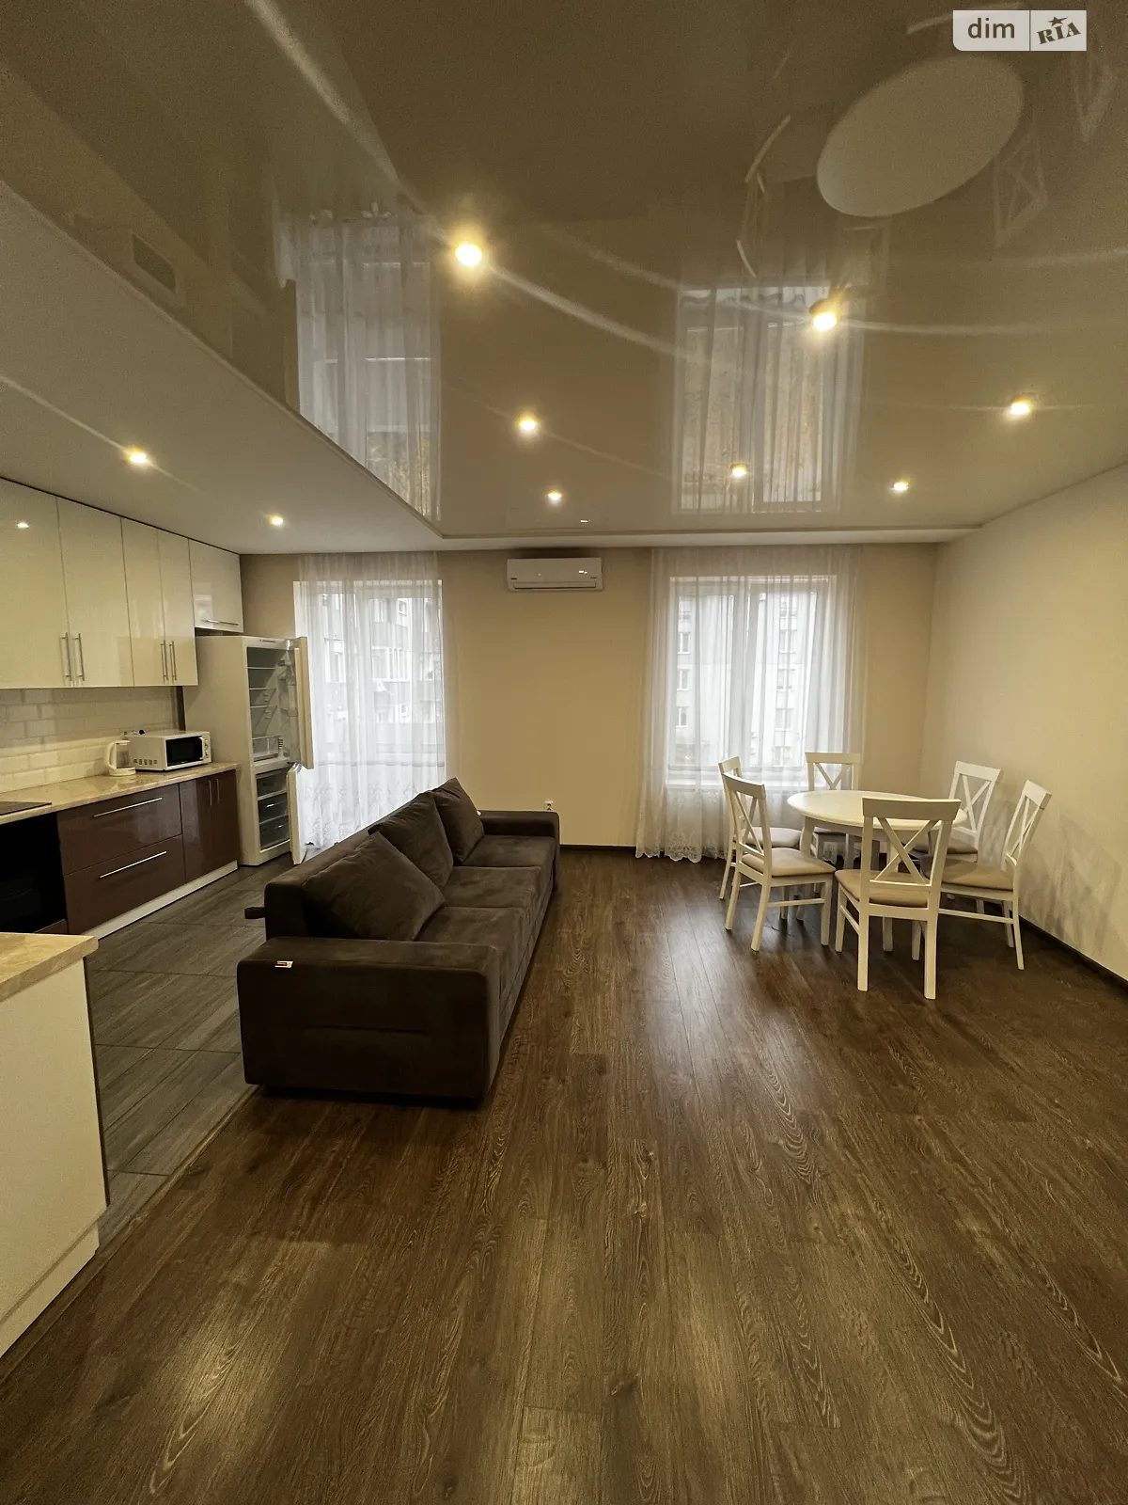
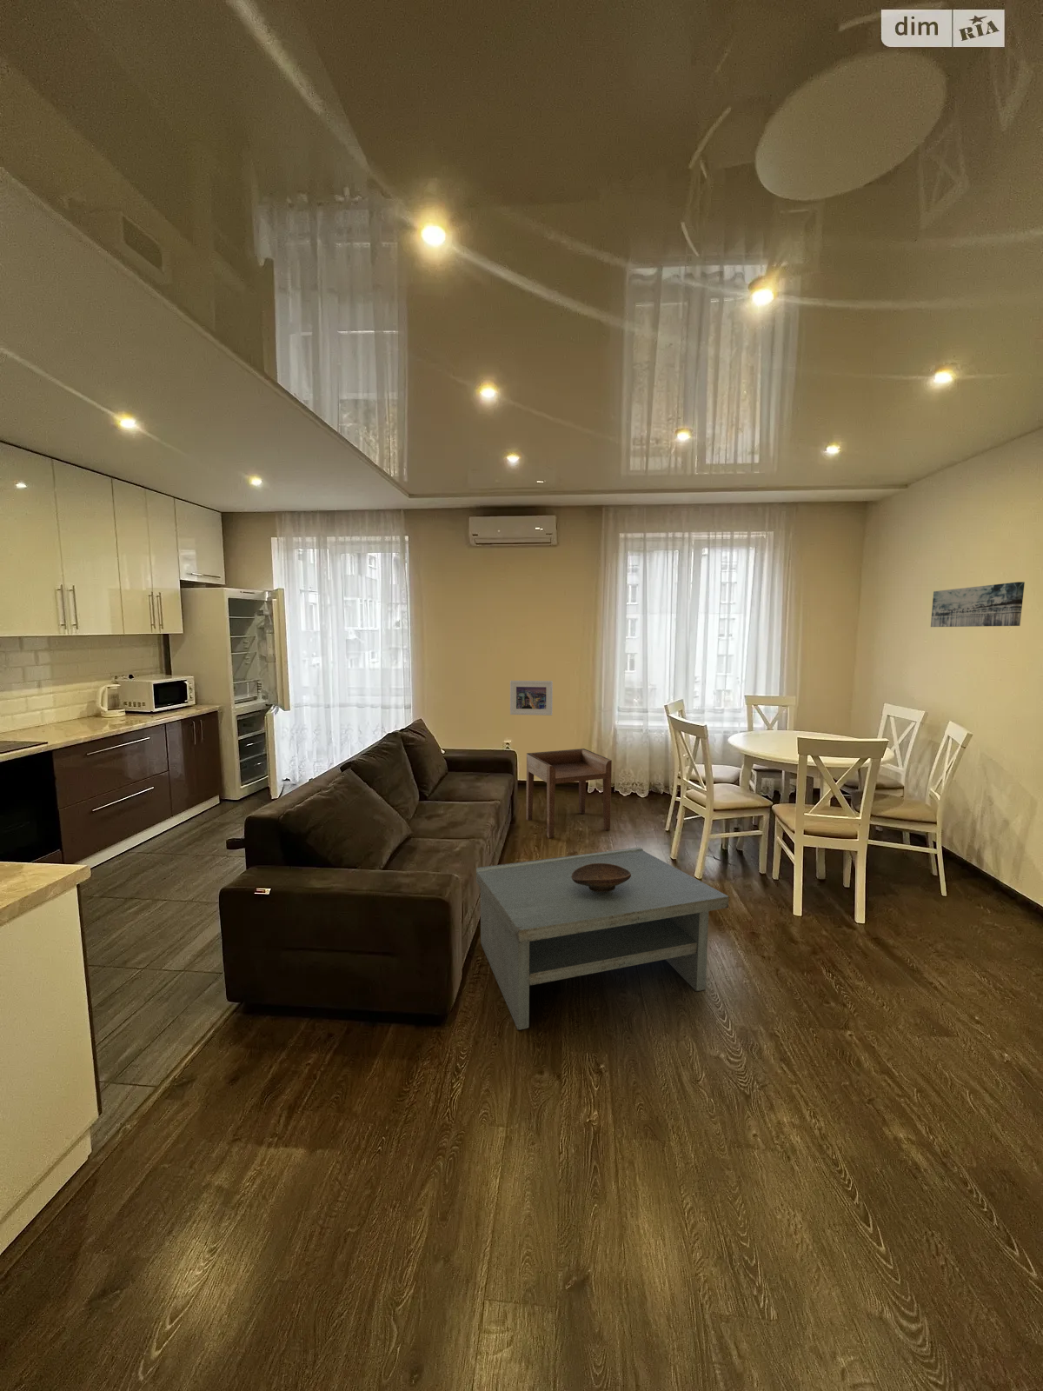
+ wall art (972, 607)
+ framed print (531, 698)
+ decorative bowl (601, 881)
+ coffee table (589, 921)
+ side table (566, 782)
